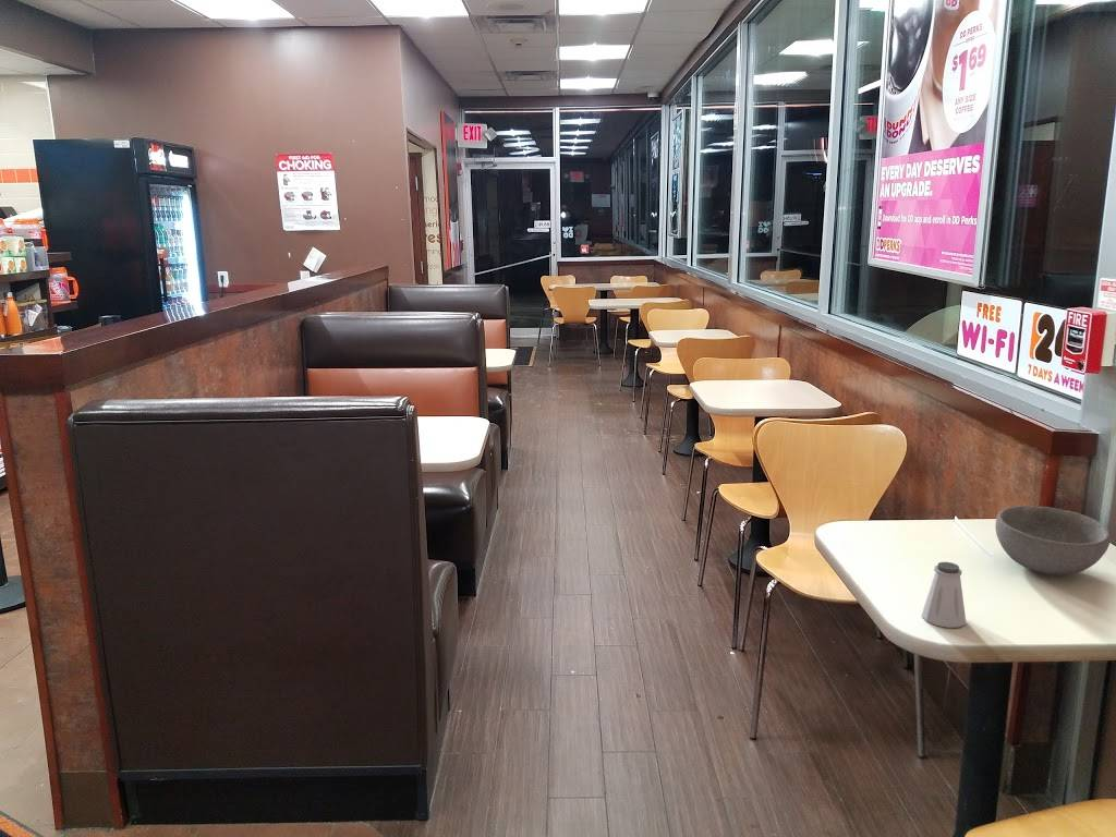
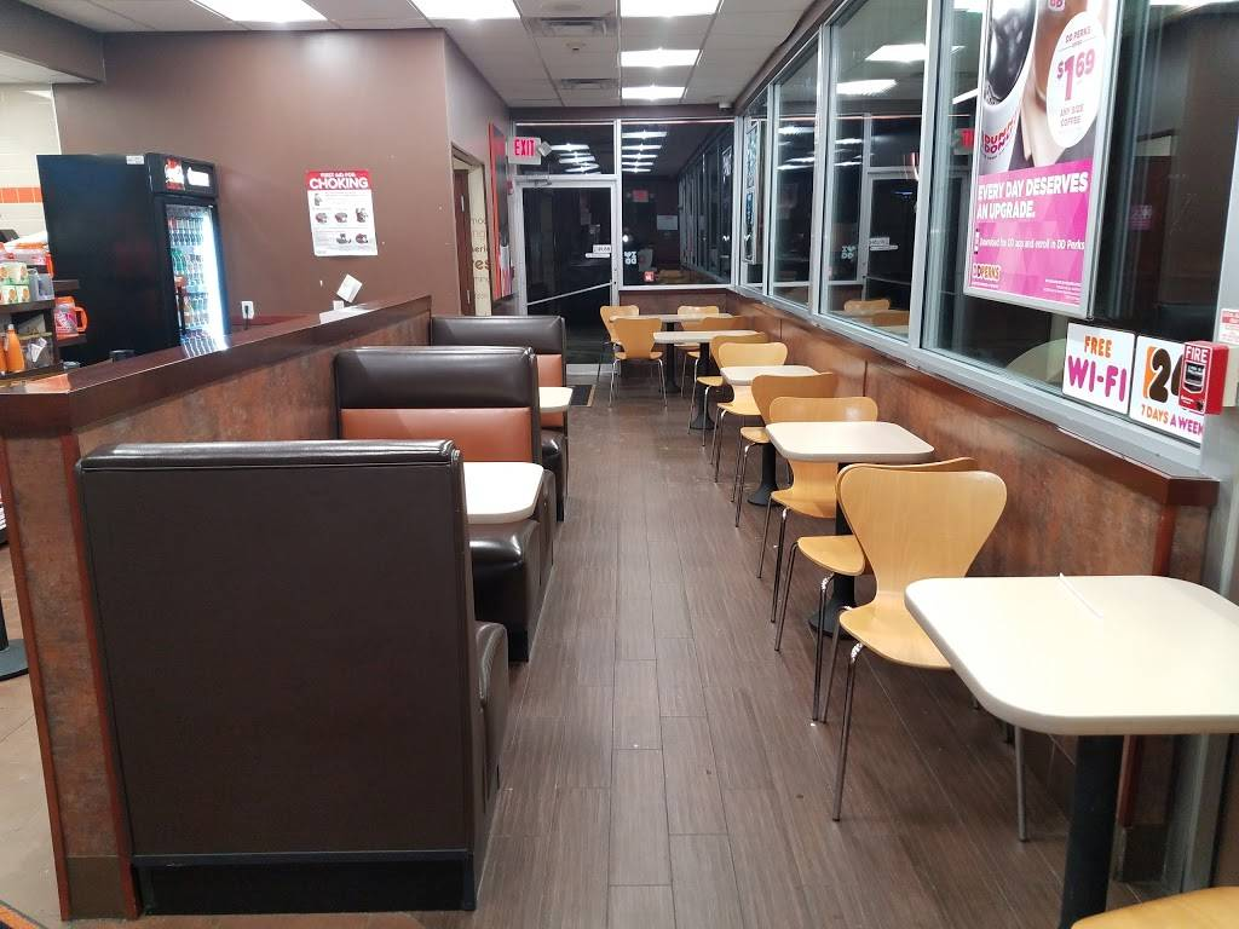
- saltshaker (945, 592)
- bowl (1050, 544)
